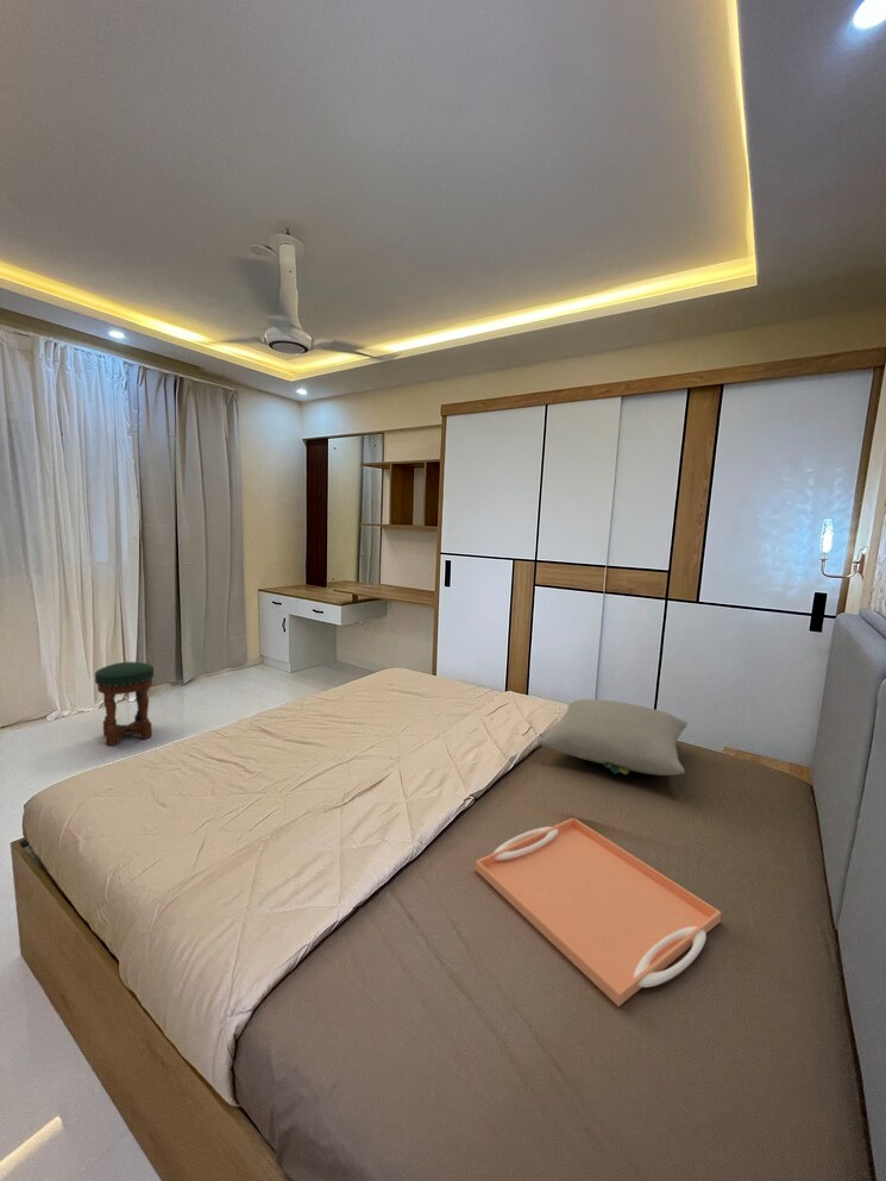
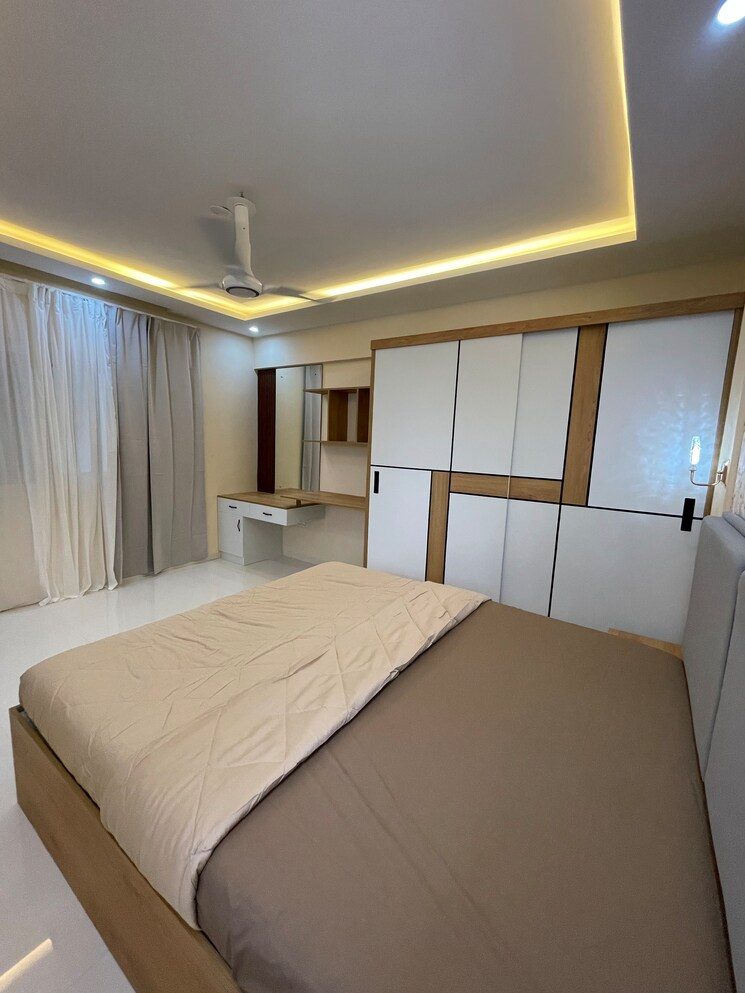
- stool (126, 692)
- serving tray (590, 888)
- pillow (616, 731)
